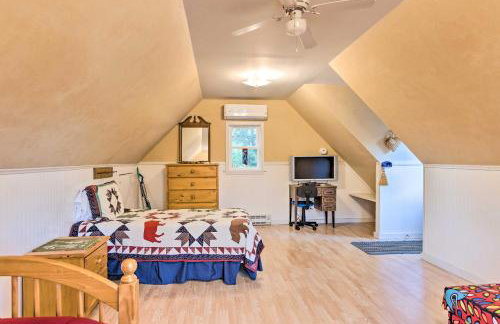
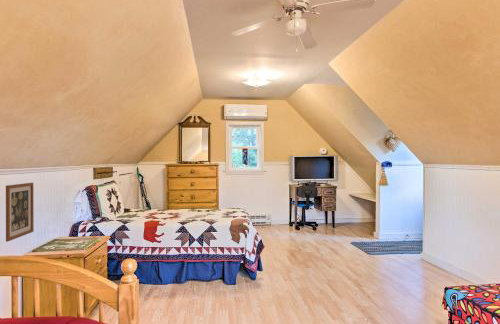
+ wall art (20, 210)
